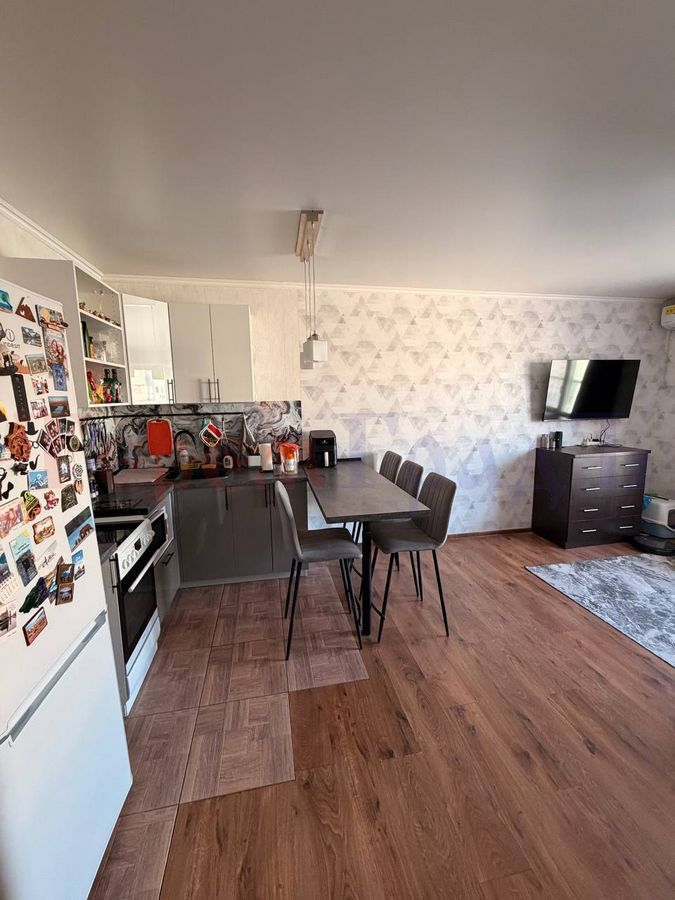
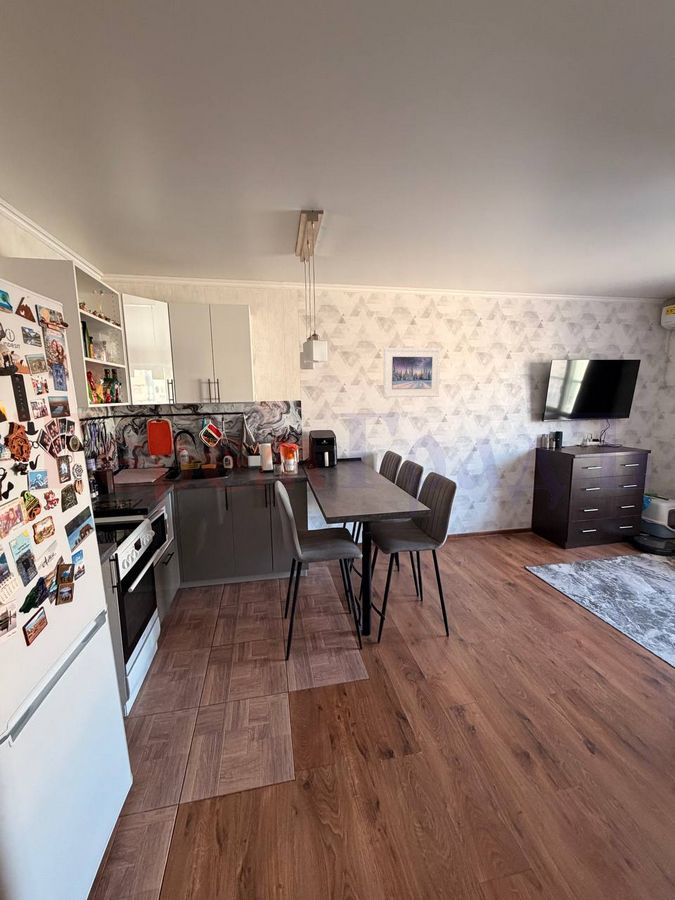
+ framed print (411, 373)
